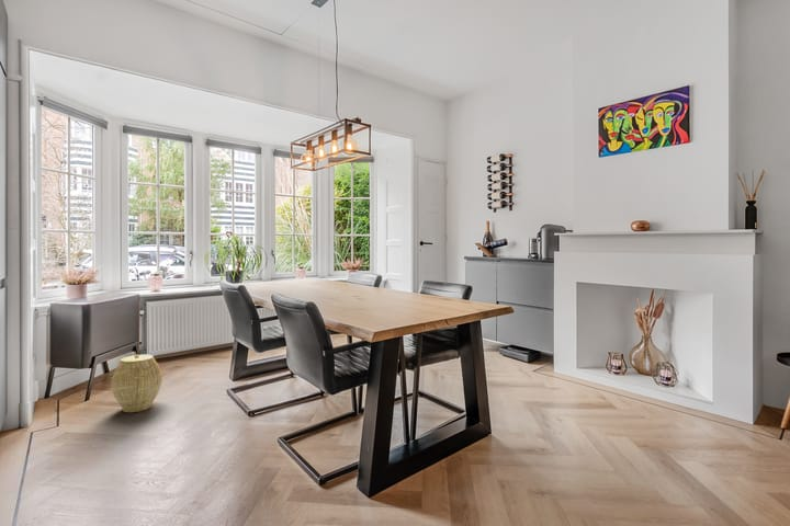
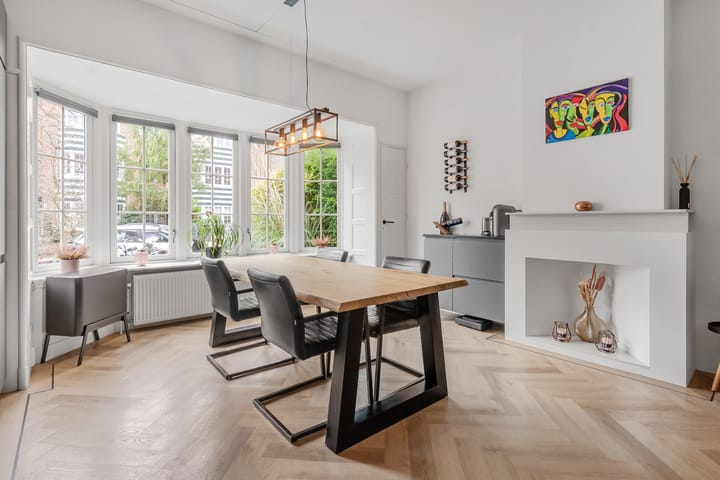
- woven basket (137, 380)
